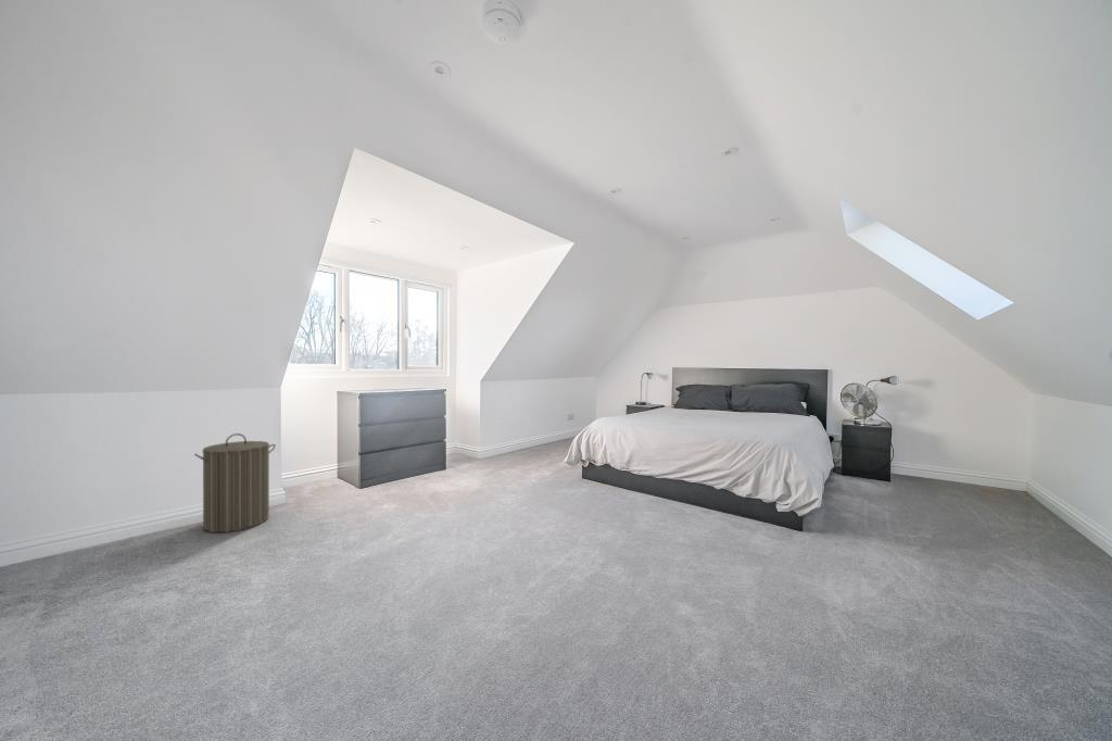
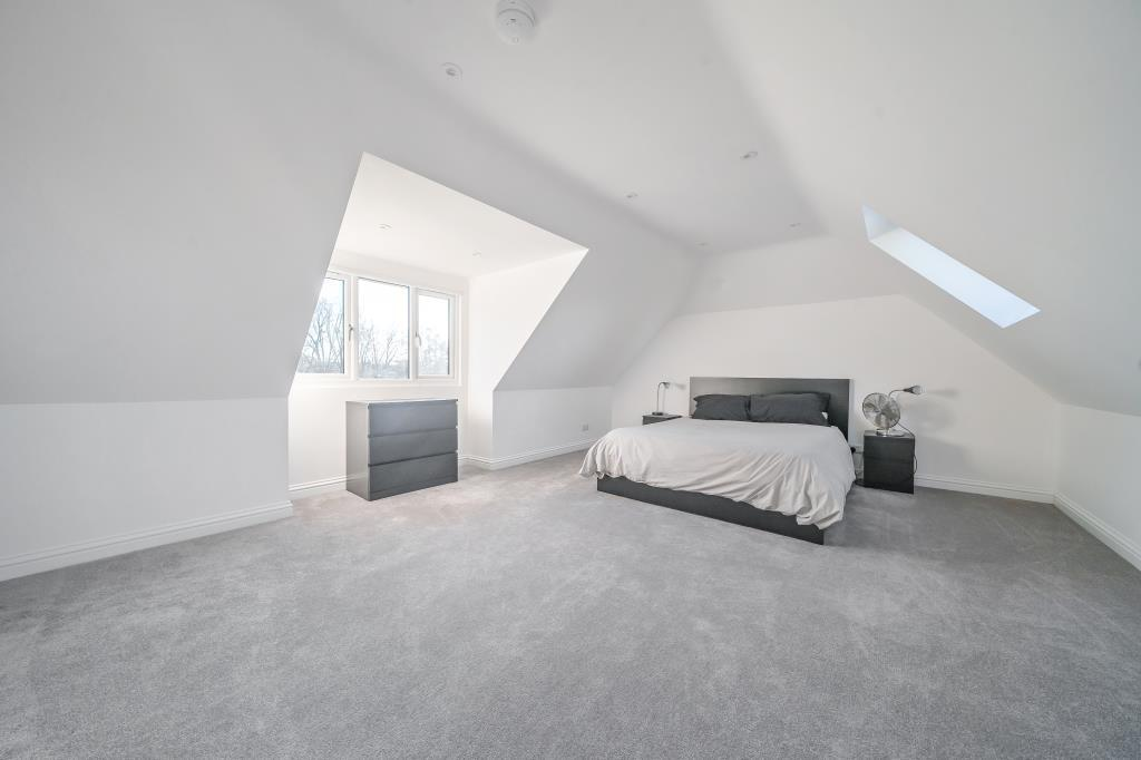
- laundry hamper (237, 478)
